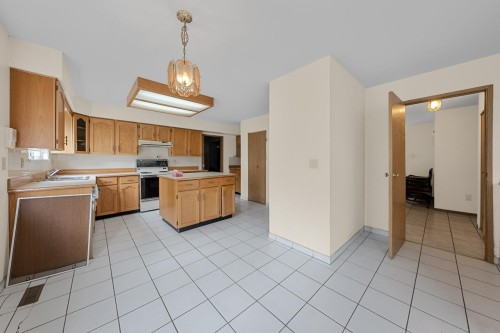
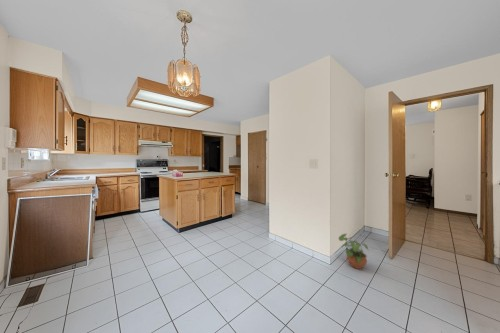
+ potted plant (352, 250)
